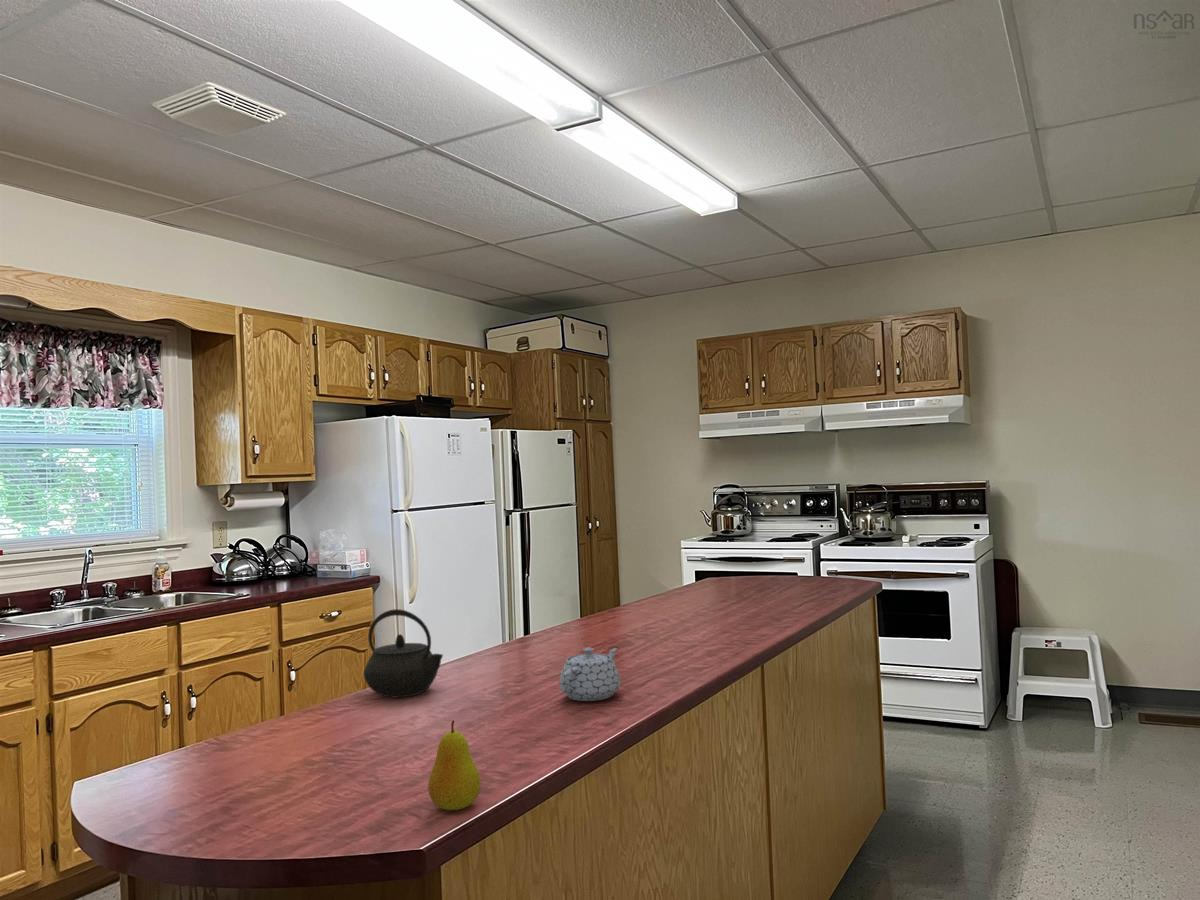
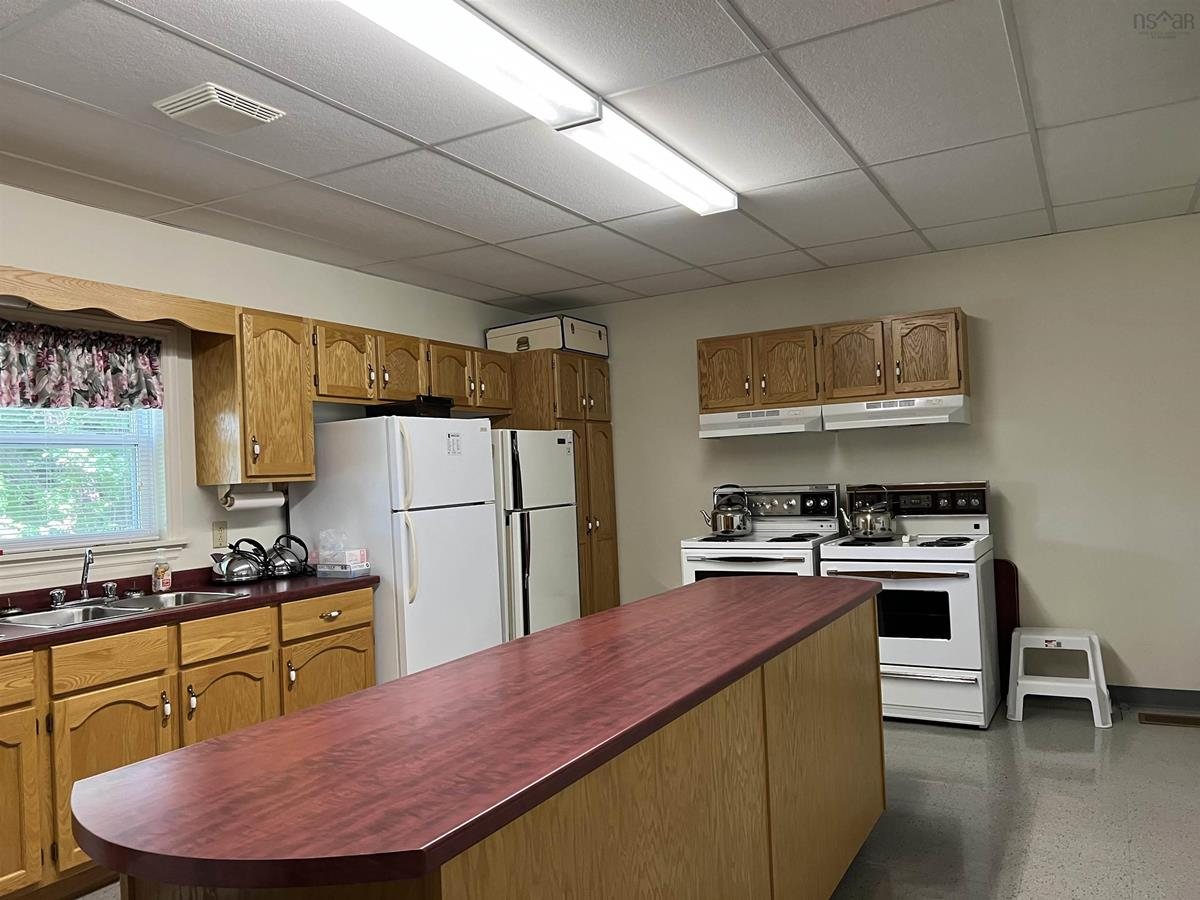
- kettle (404, 651)
- teapot (591, 671)
- fruit (453, 763)
